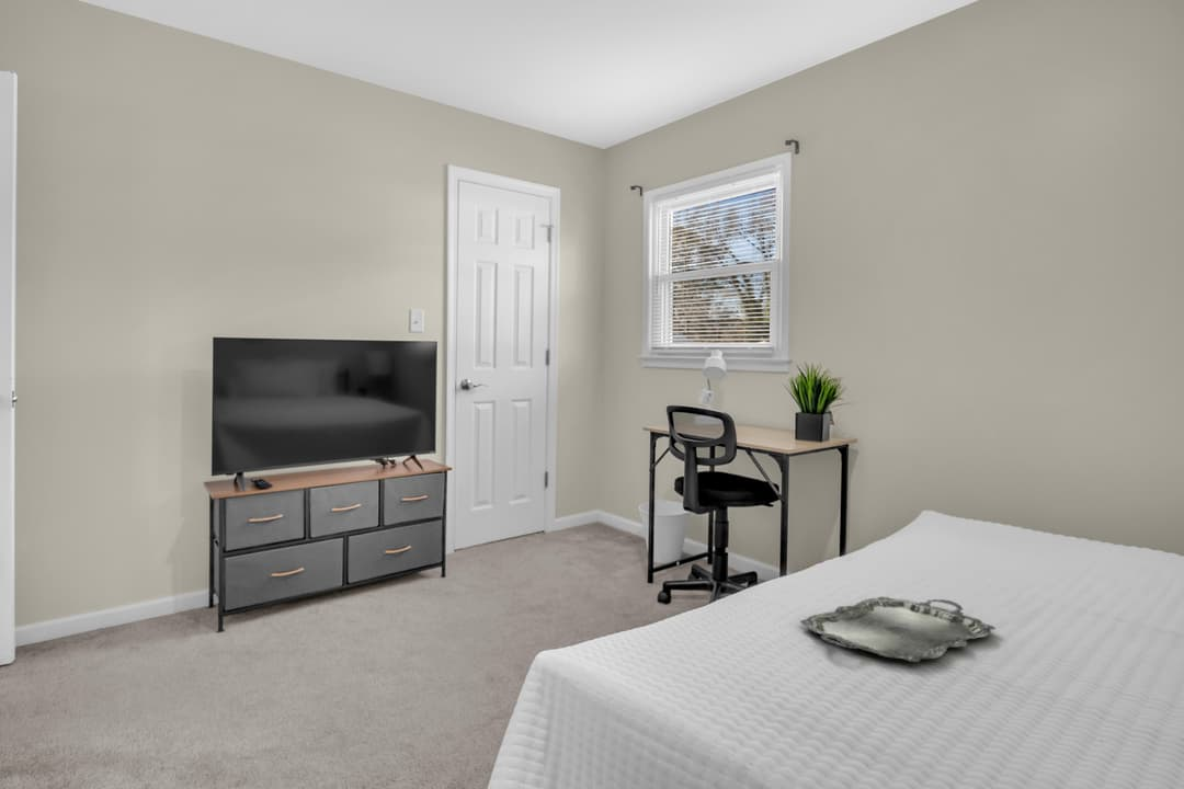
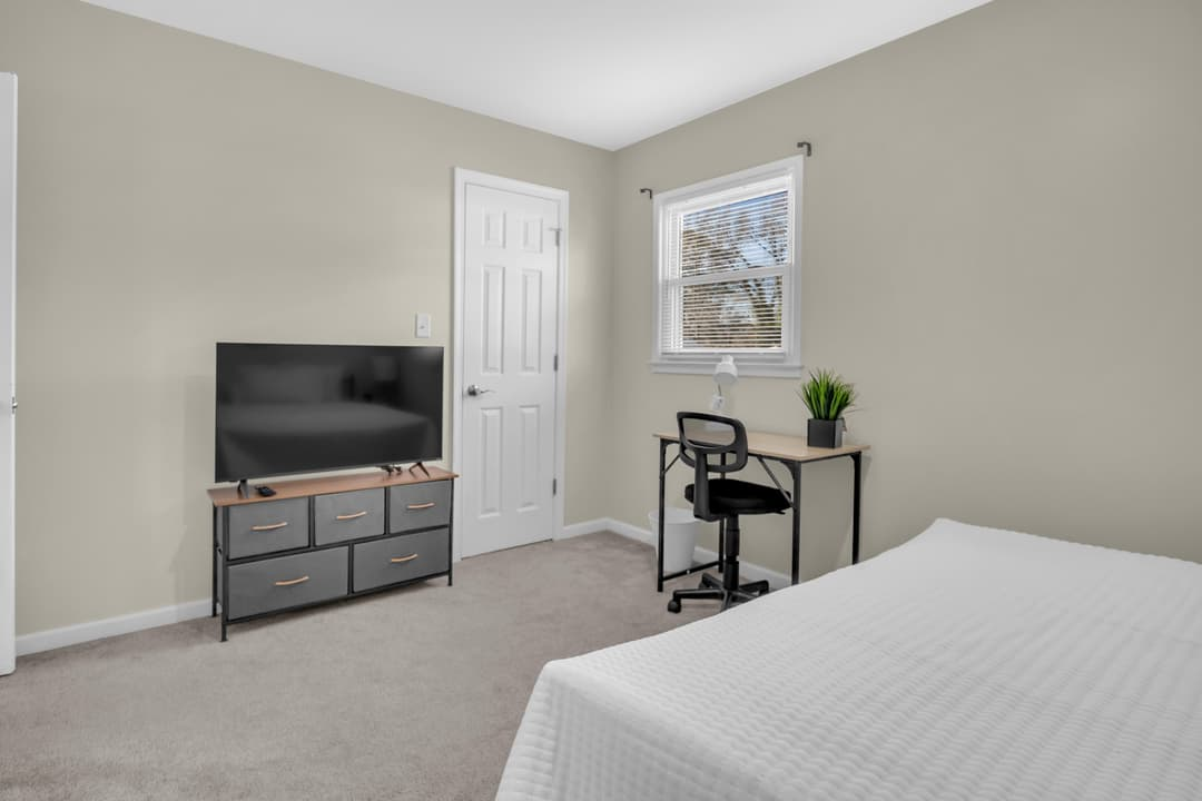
- serving tray (897, 625)
